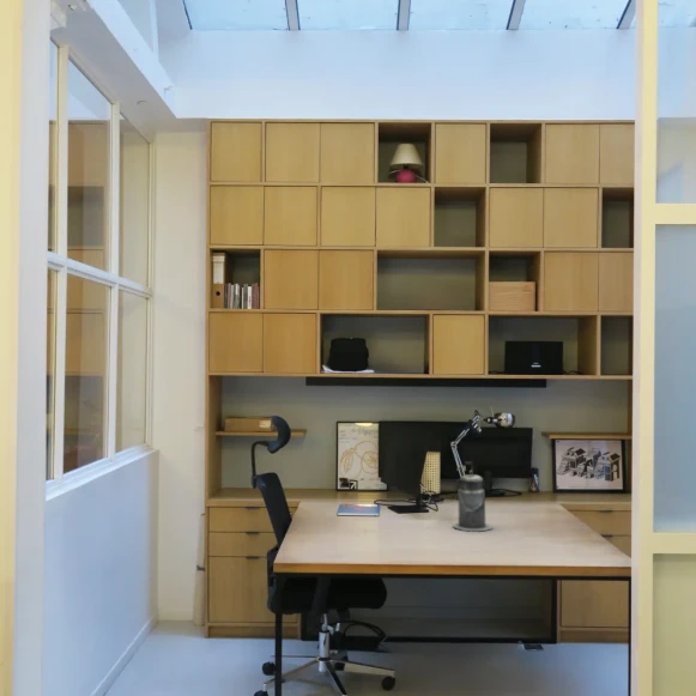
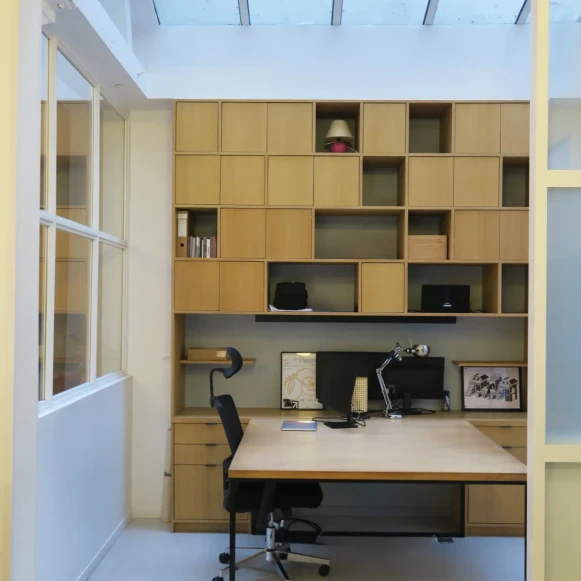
- canister (472, 498)
